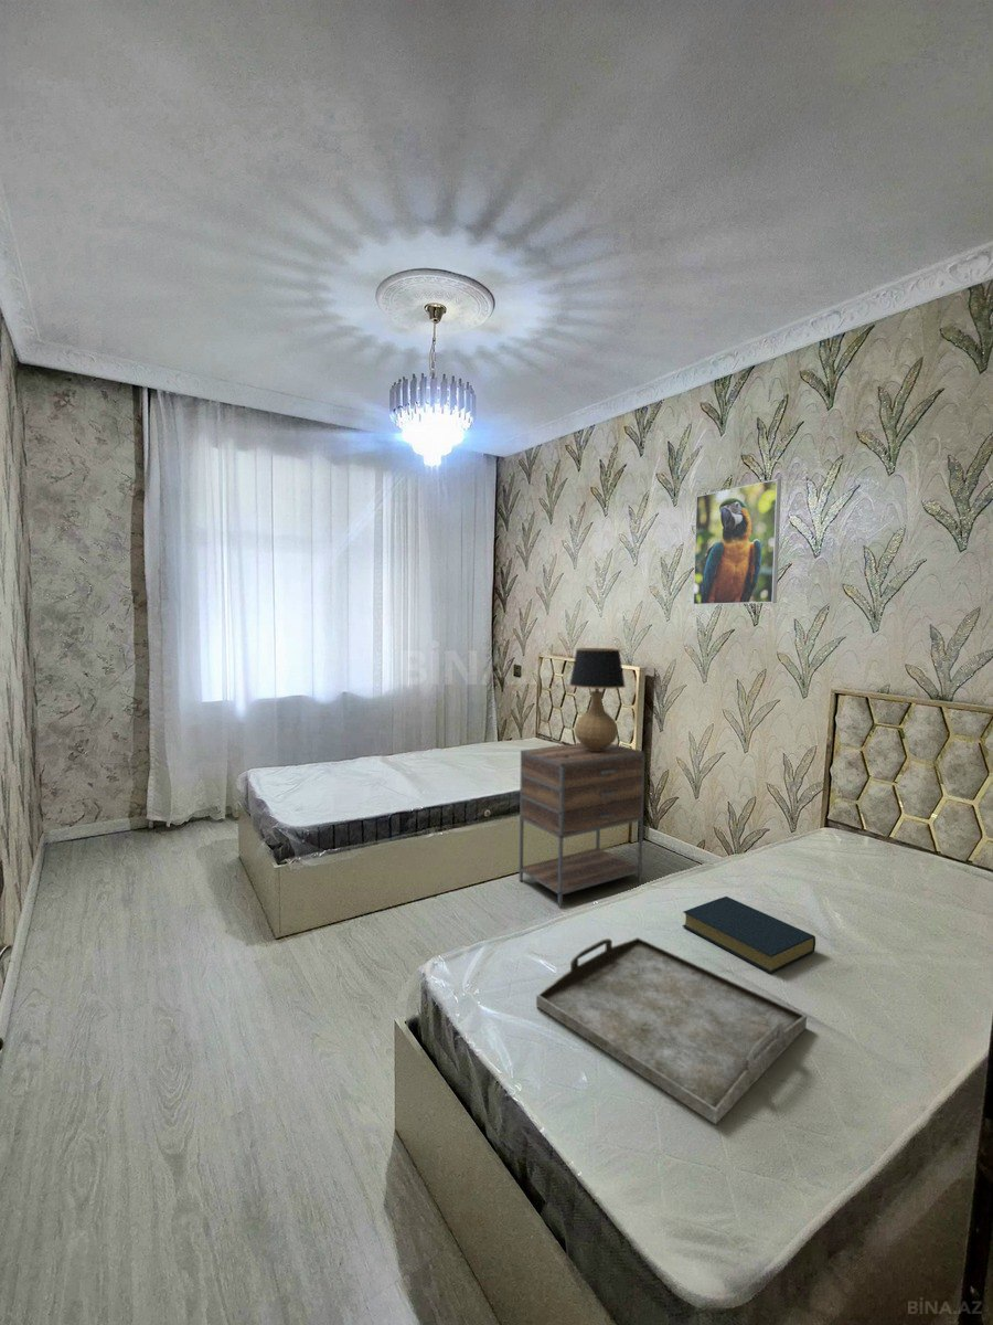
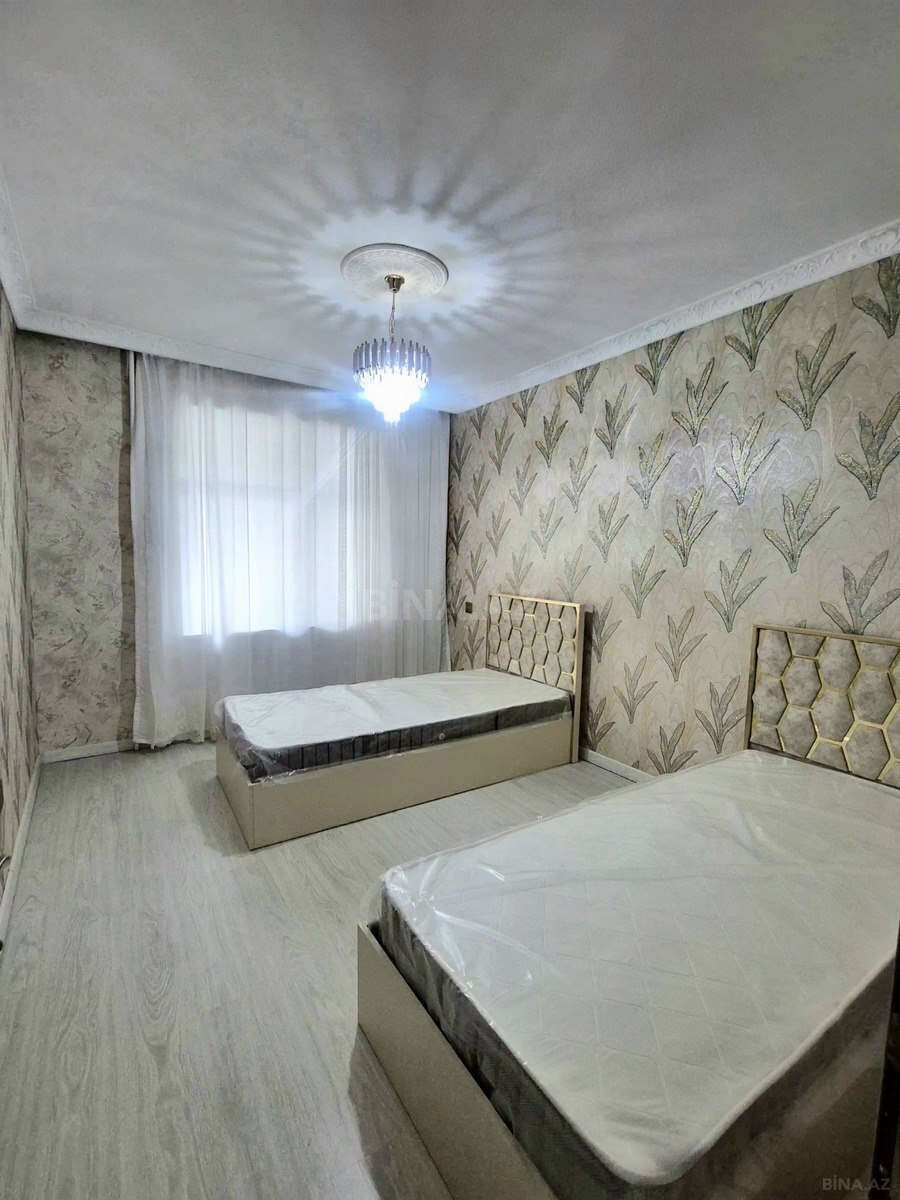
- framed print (734, 545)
- table lamp (591, 699)
- serving tray (668, 1000)
- nightstand (583, 817)
- hardback book (746, 930)
